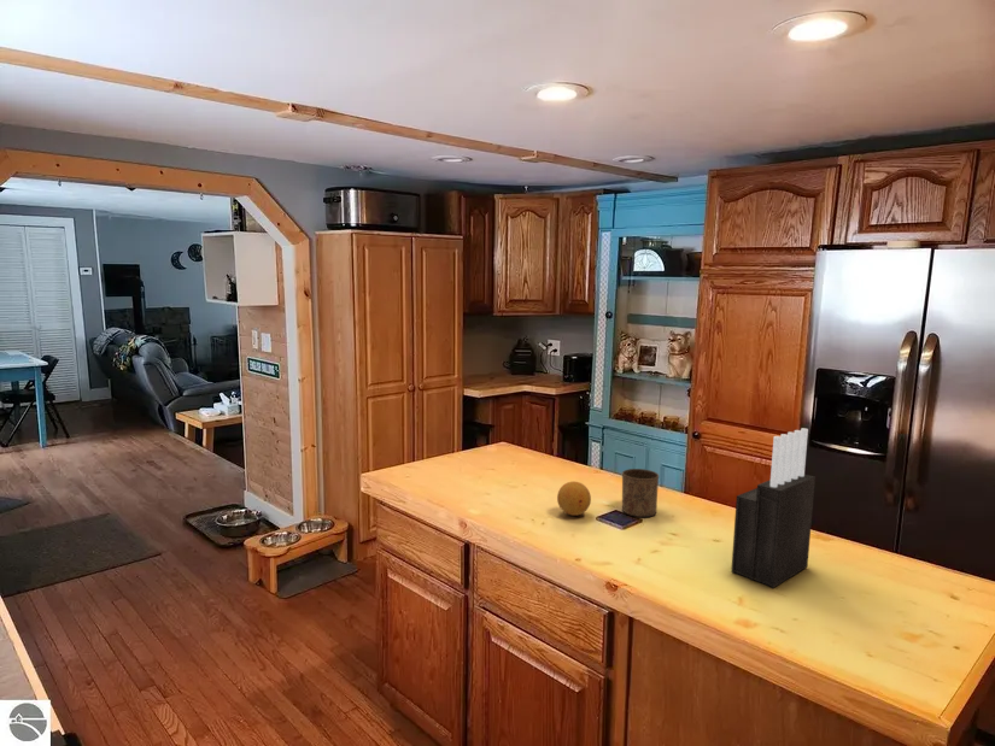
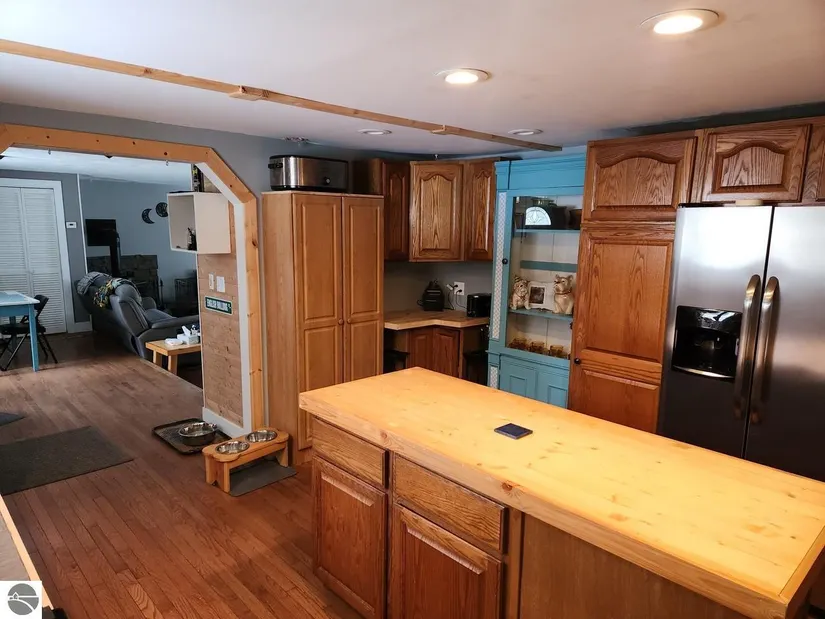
- knife block (769, 499)
- cup (639, 492)
- fruit (573, 498)
